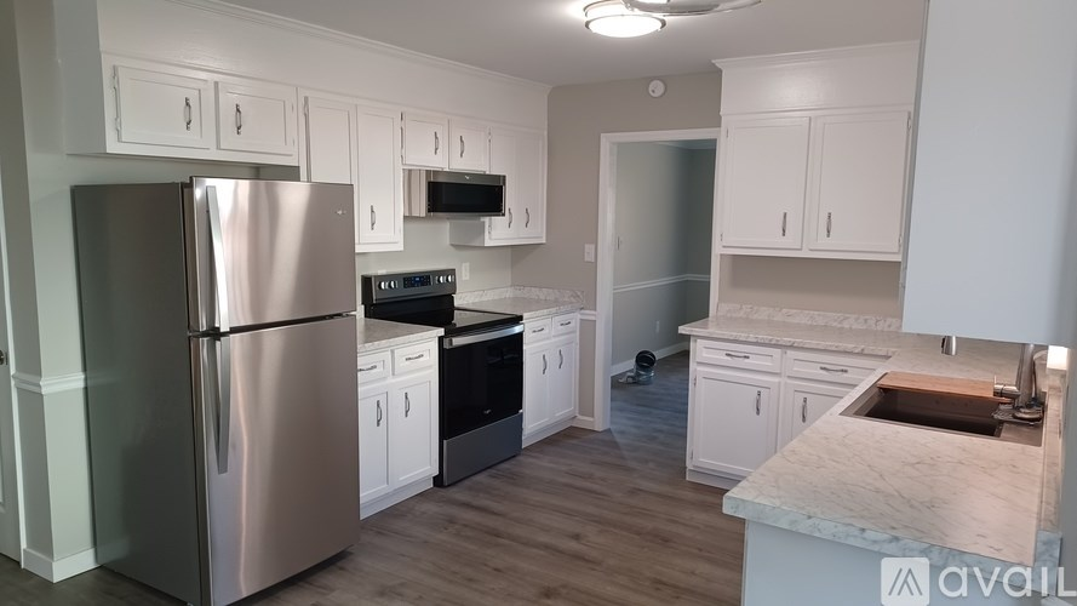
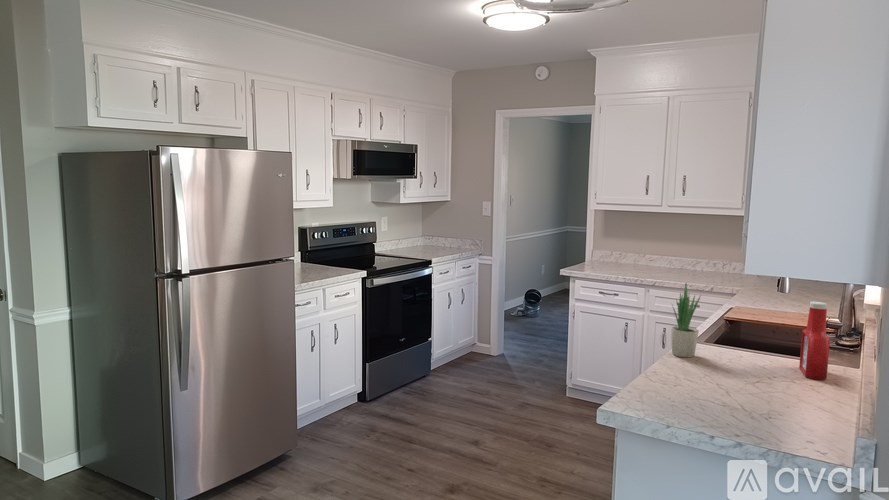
+ potted plant (684, 319)
+ soap bottle (815, 338)
